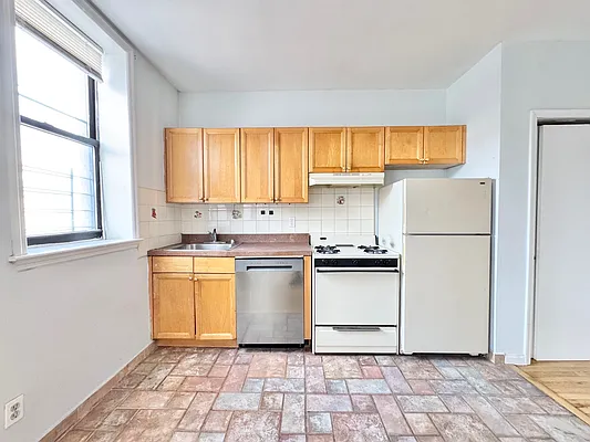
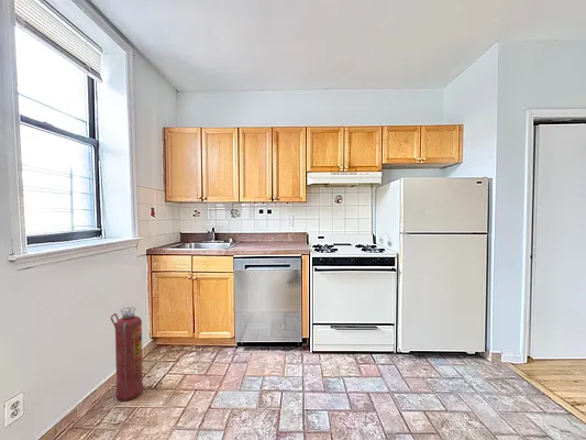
+ fire extinguisher (125, 352)
